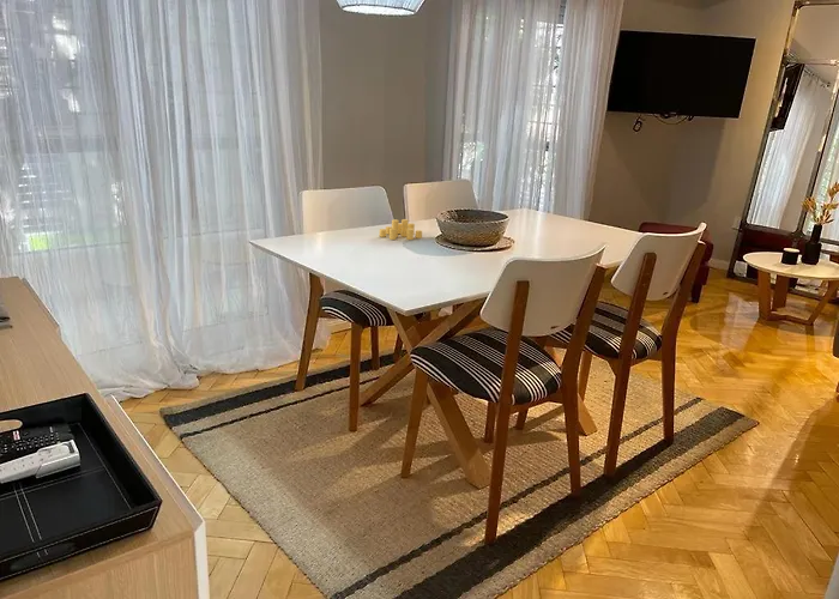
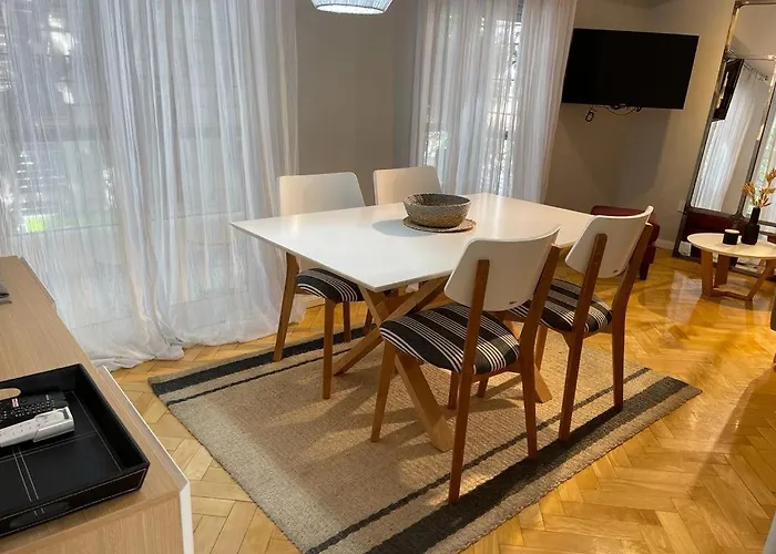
- candle (399, 228)
